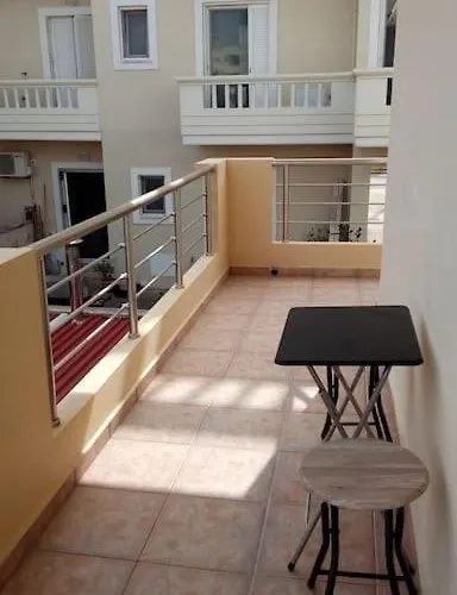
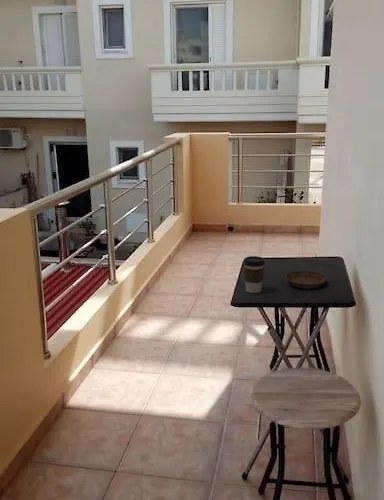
+ saucer (305, 280)
+ coffee cup (253, 274)
